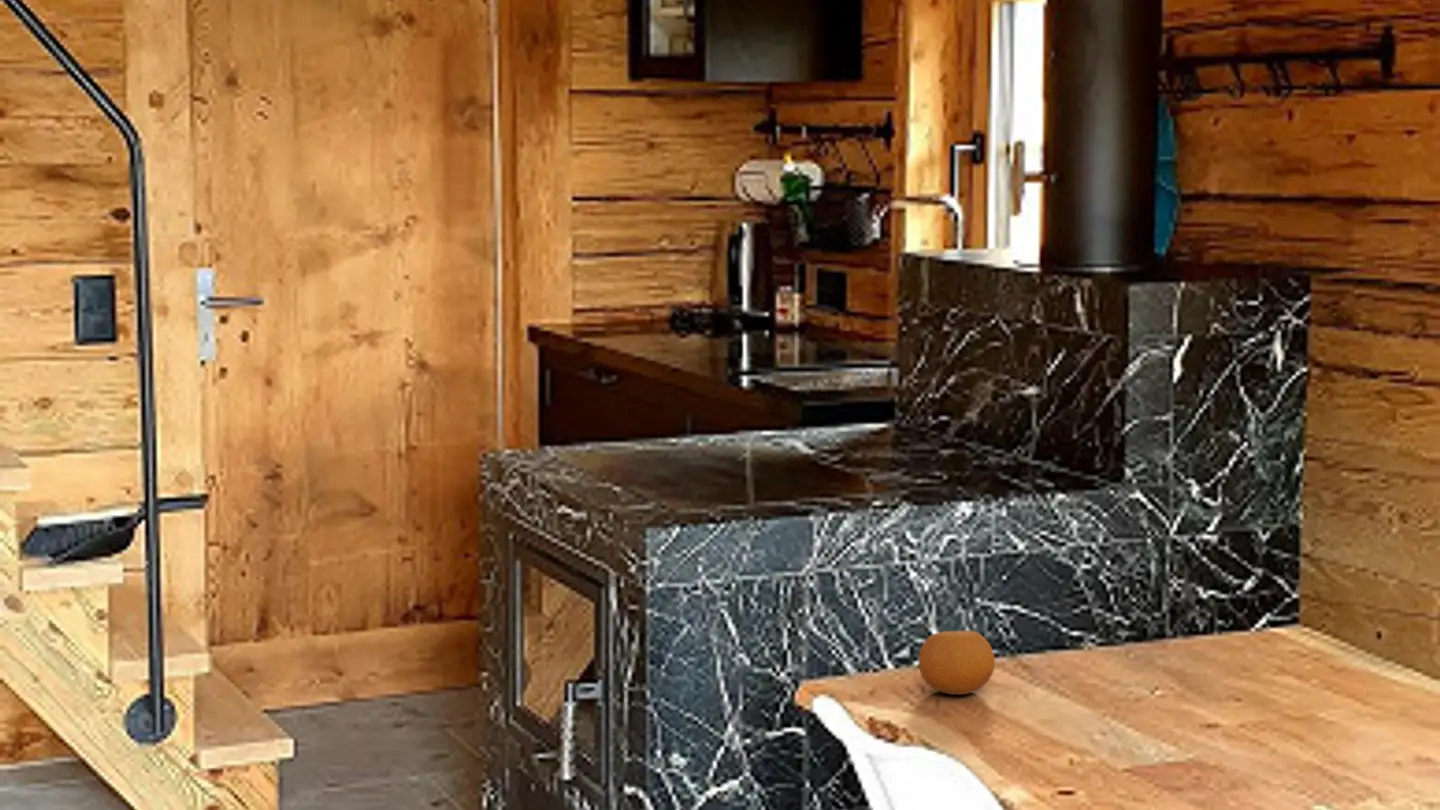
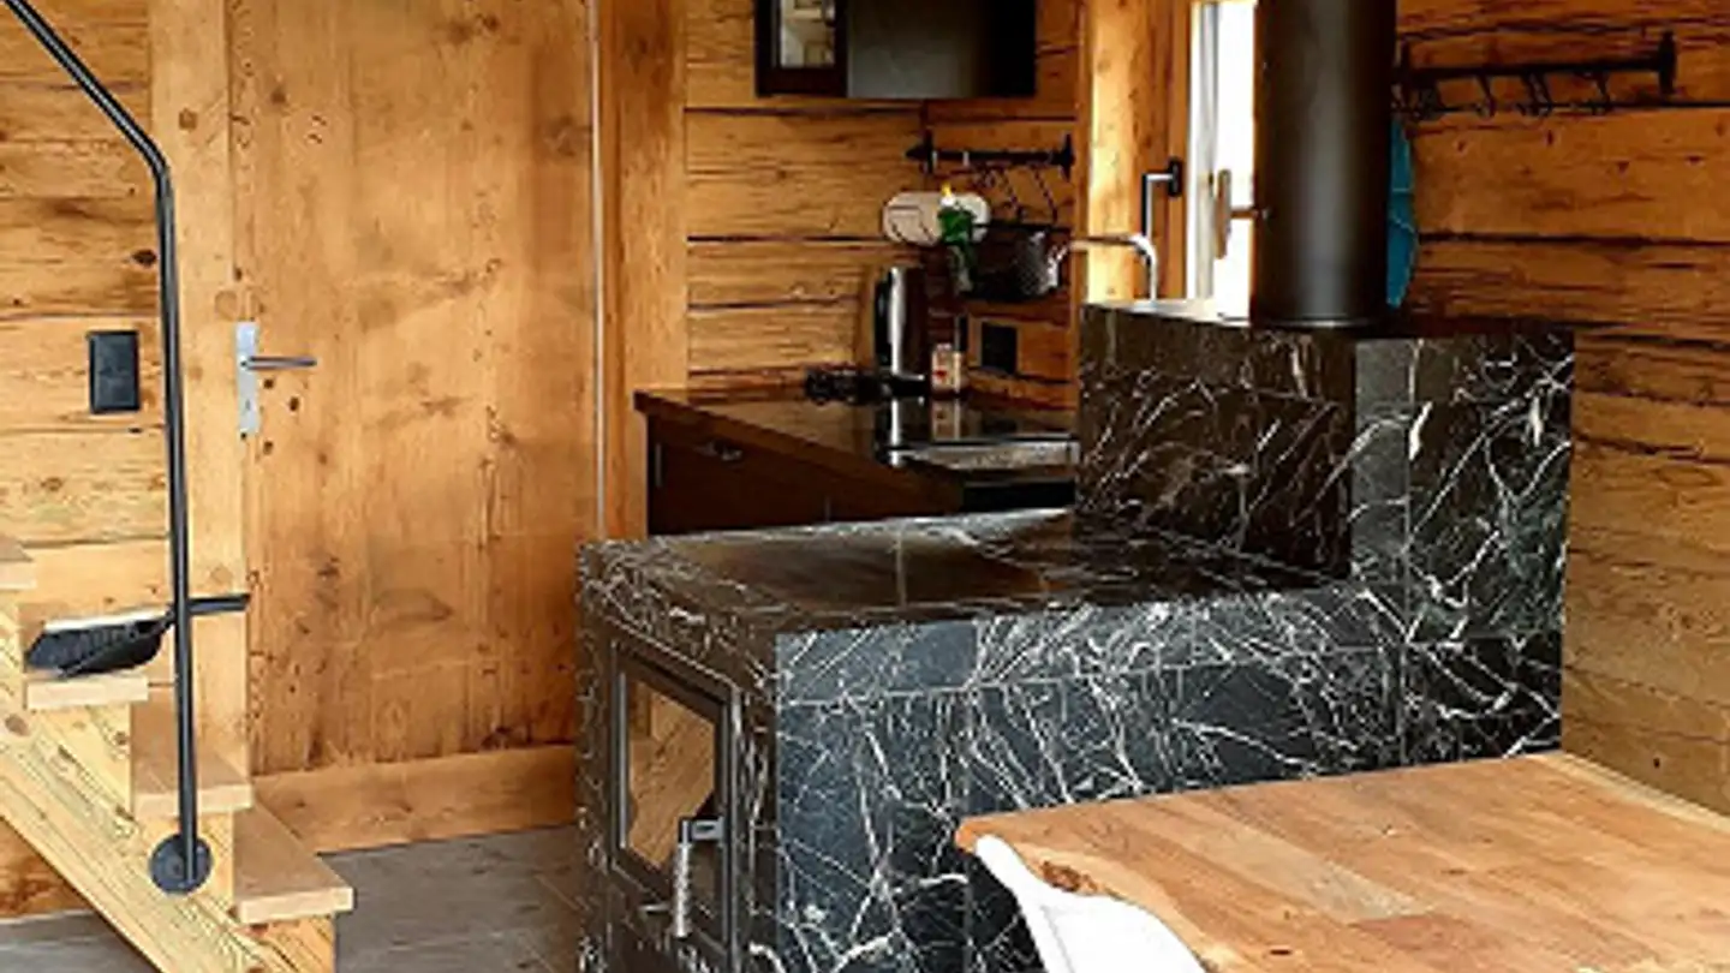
- fruit (956, 661)
